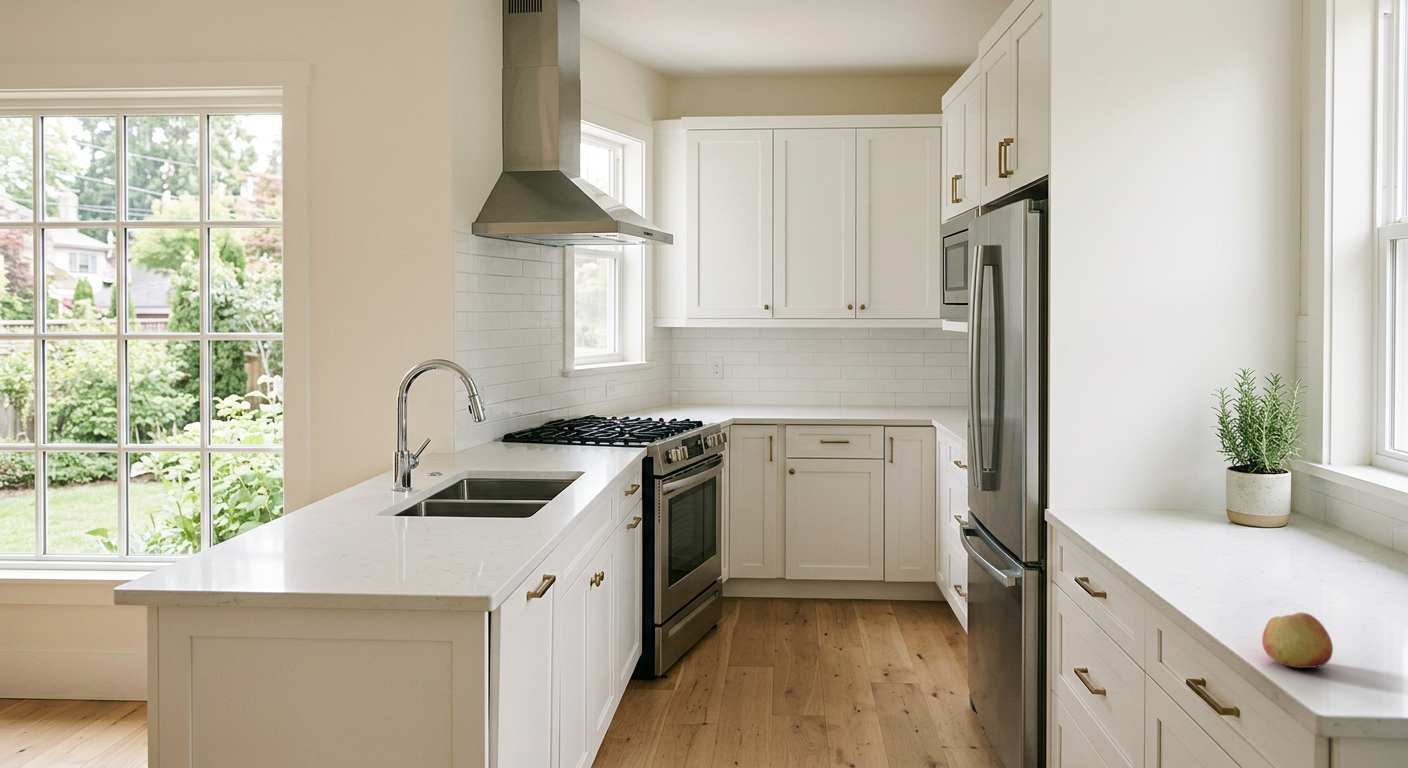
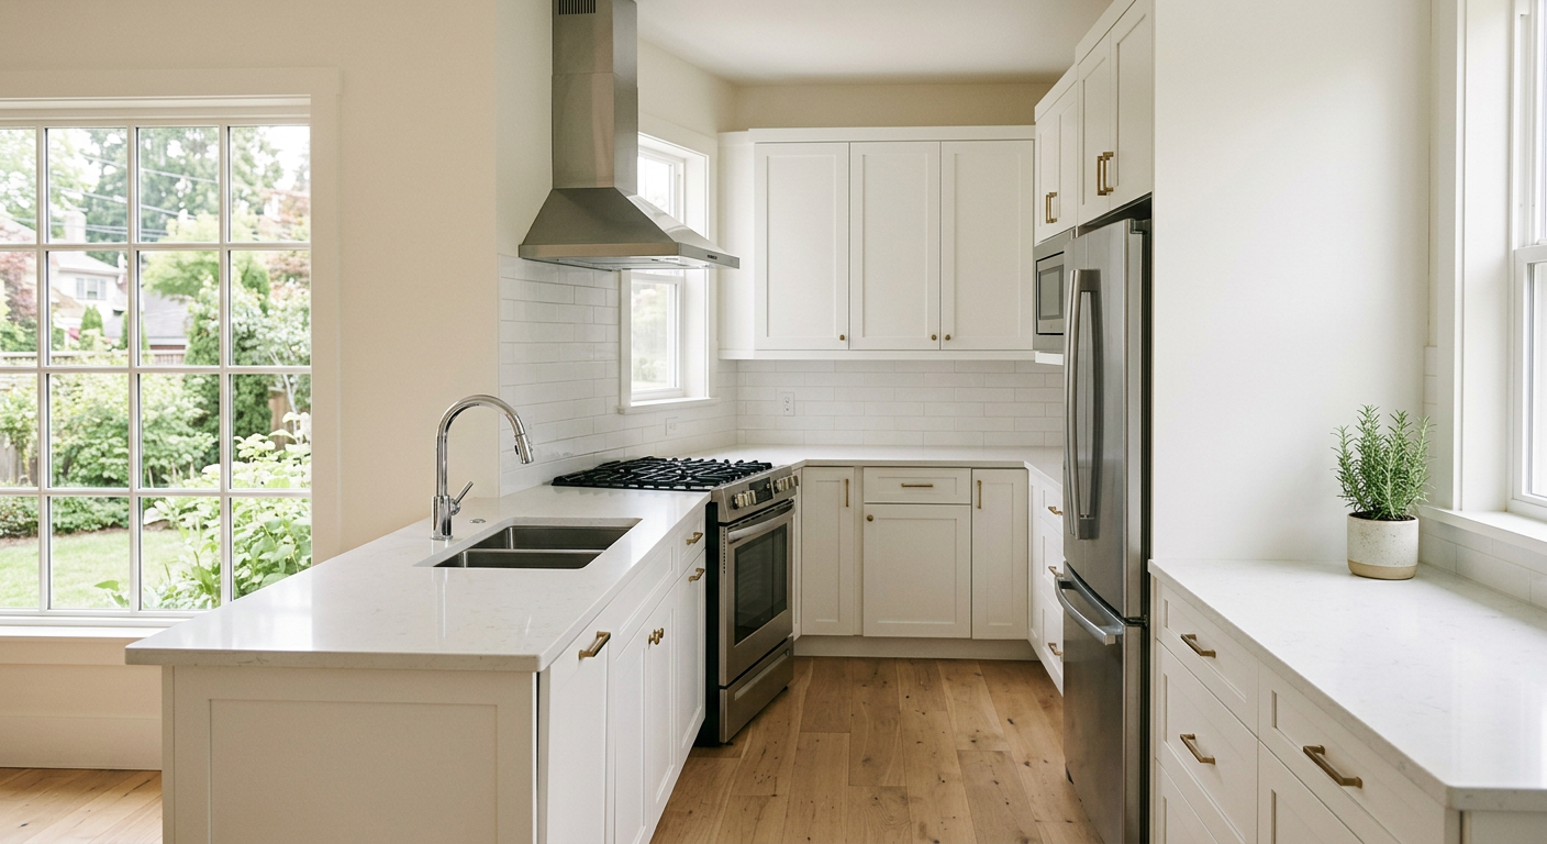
- apple (1296, 638)
